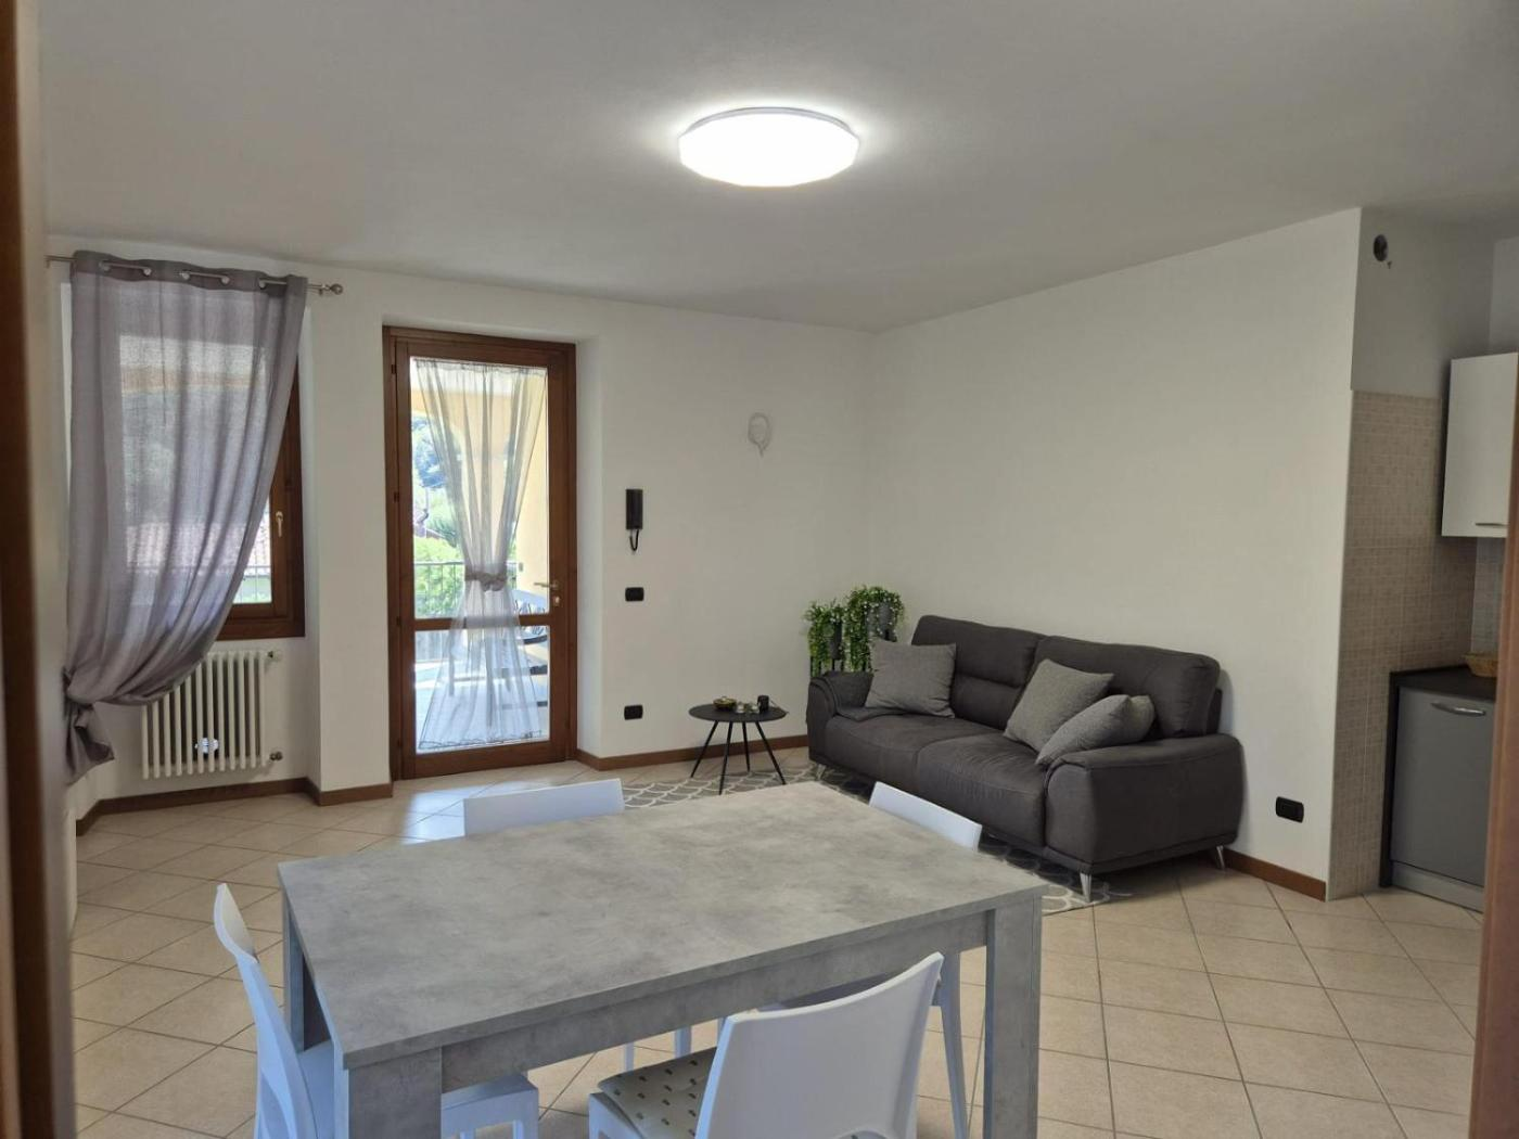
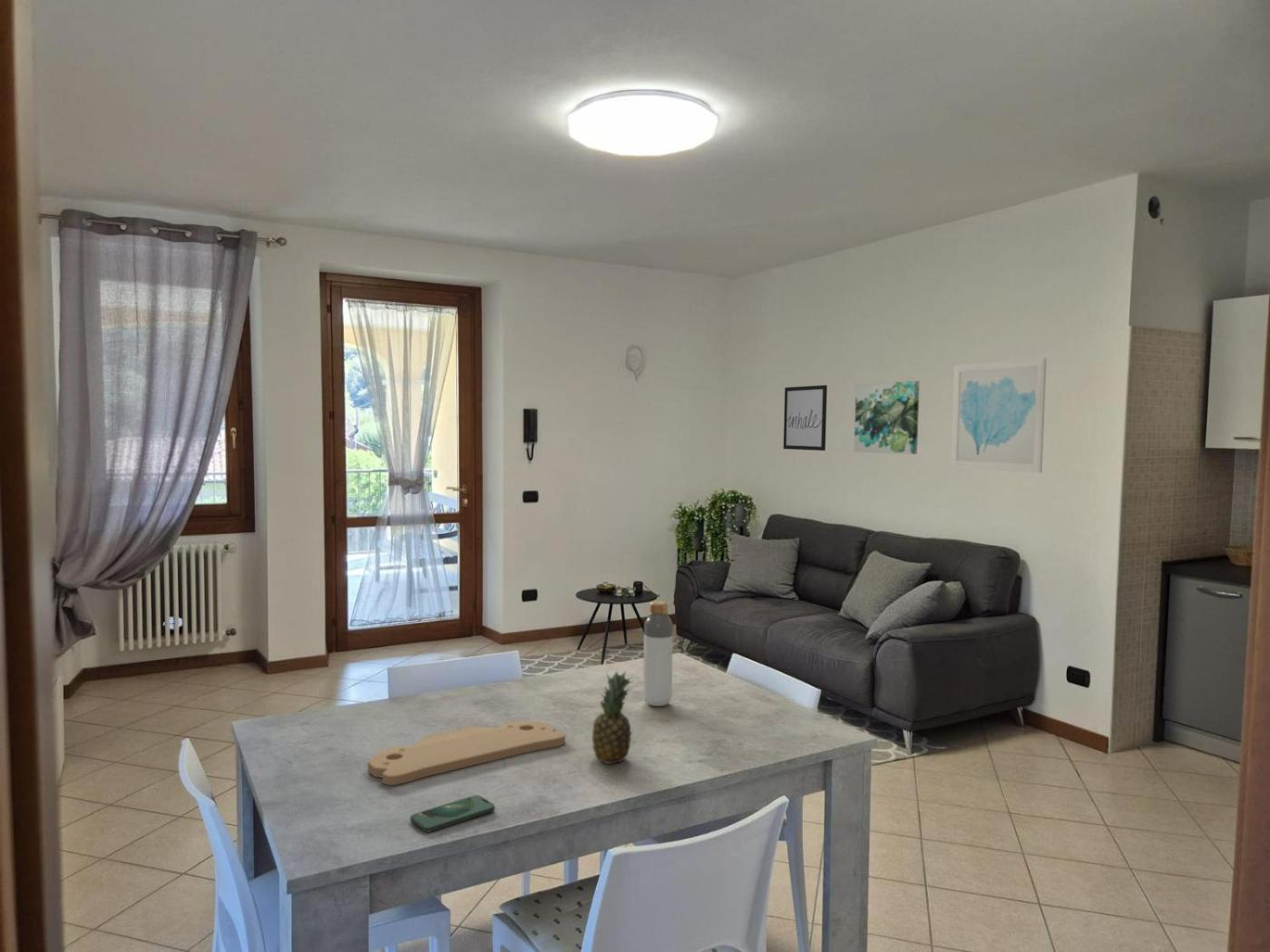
+ fruit (612, 714)
+ smartphone (453, 812)
+ bottle (658, 653)
+ wall art (804, 418)
+ cutting board (465, 746)
+ wall art (885, 418)
+ wall art (995, 416)
